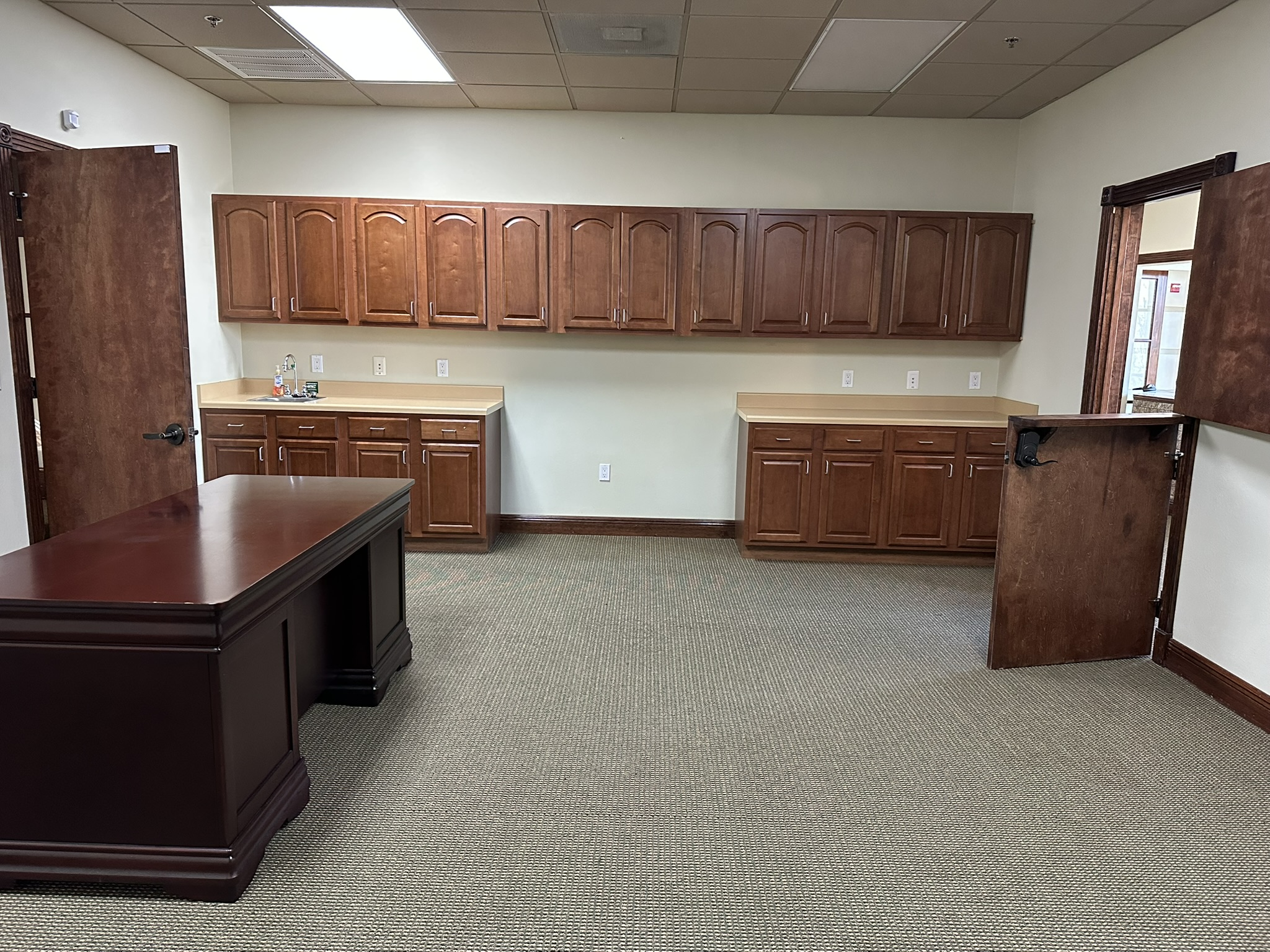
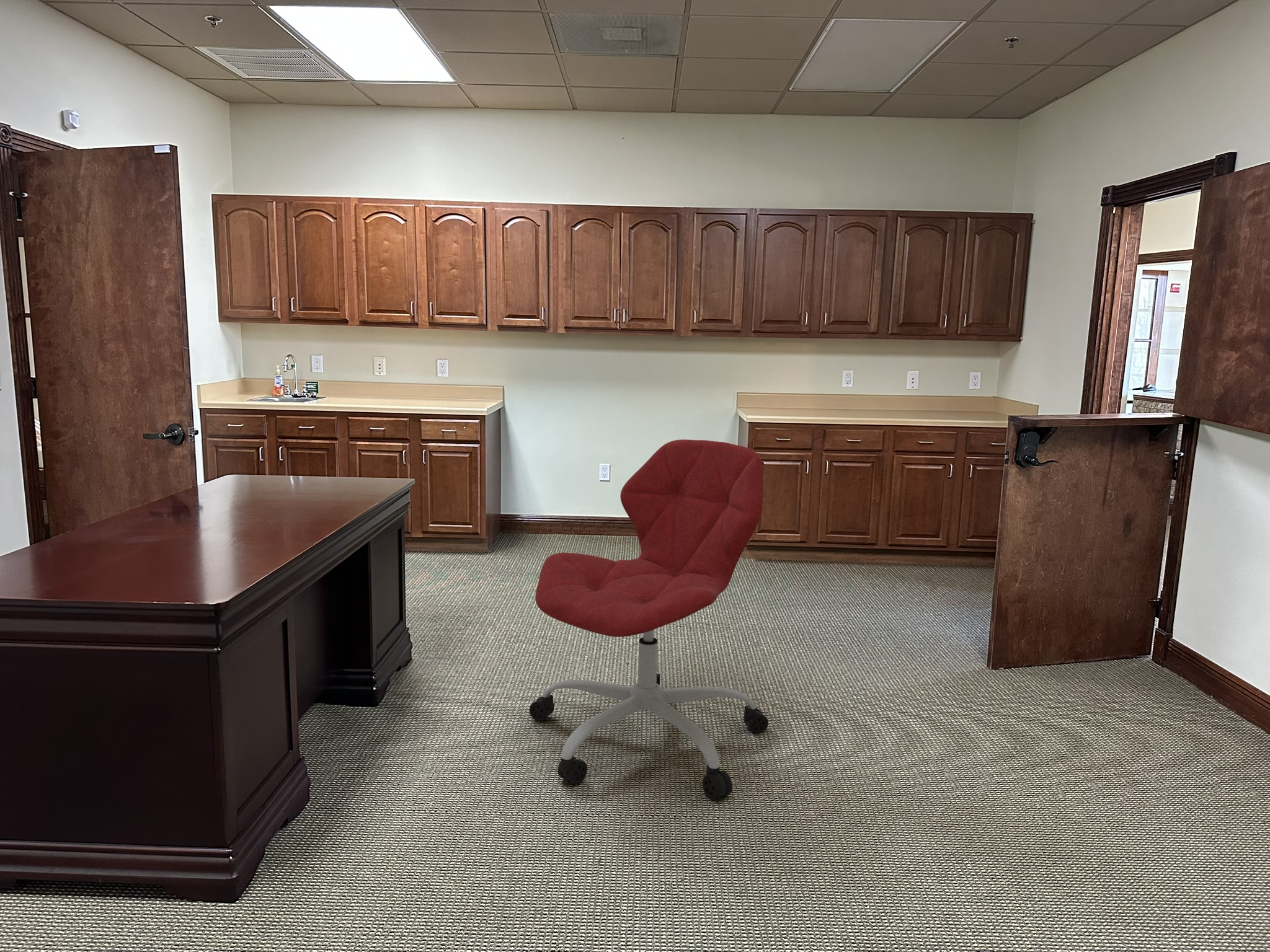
+ office chair (647, 599)
